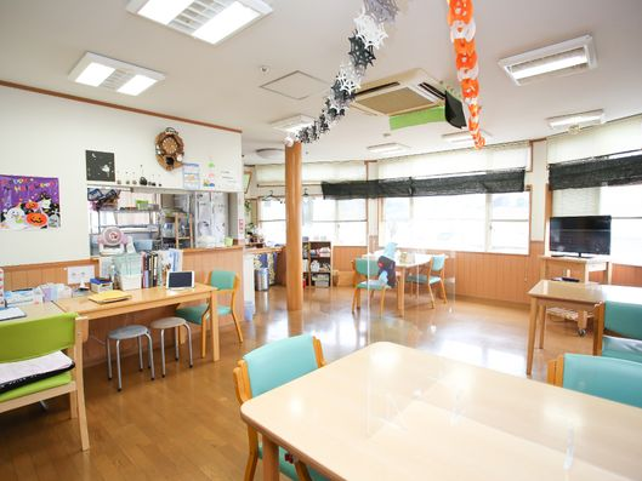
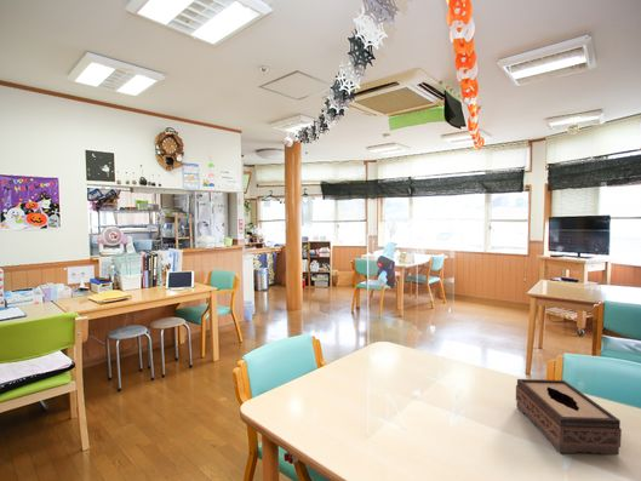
+ tissue box (561, 412)
